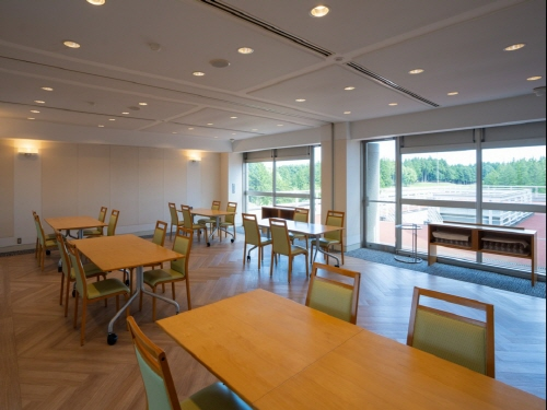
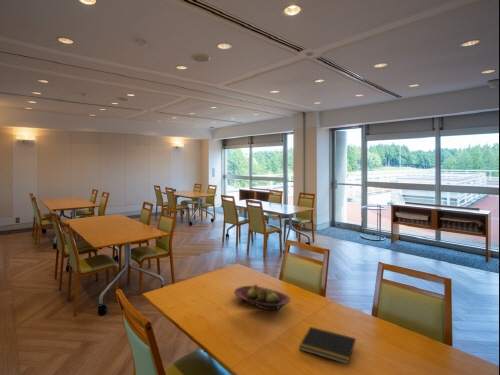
+ notepad (327, 343)
+ fruit bowl (261, 295)
